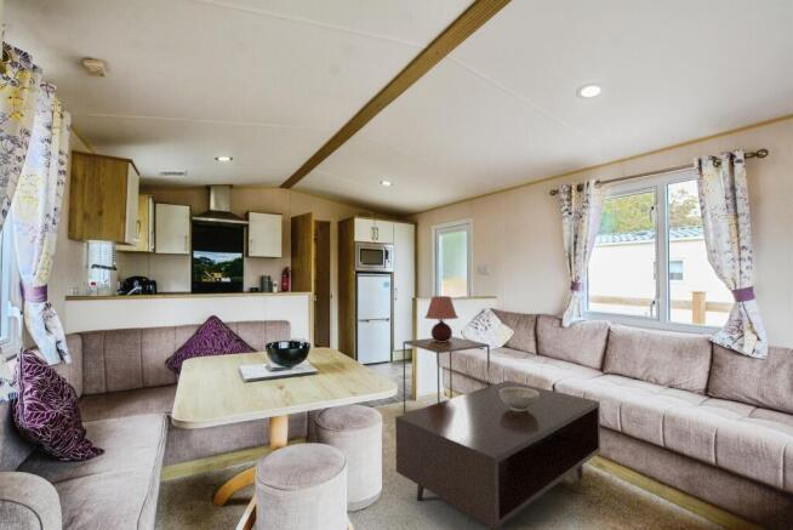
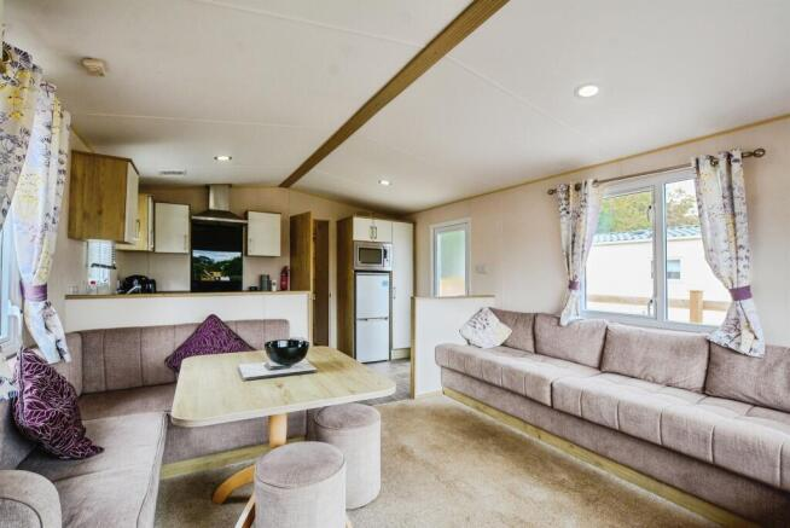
- decorative bowl (518, 399)
- coffee table (503, 449)
- table lamp (441, 318)
- side table (450, 380)
